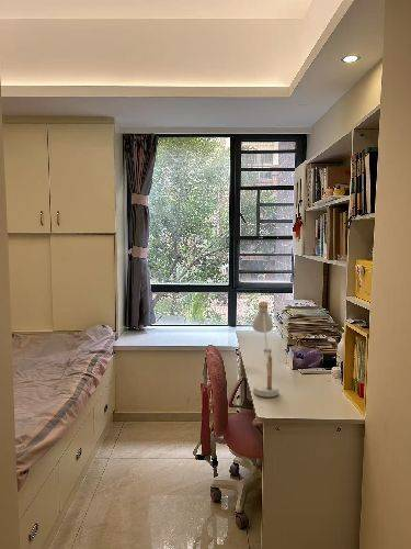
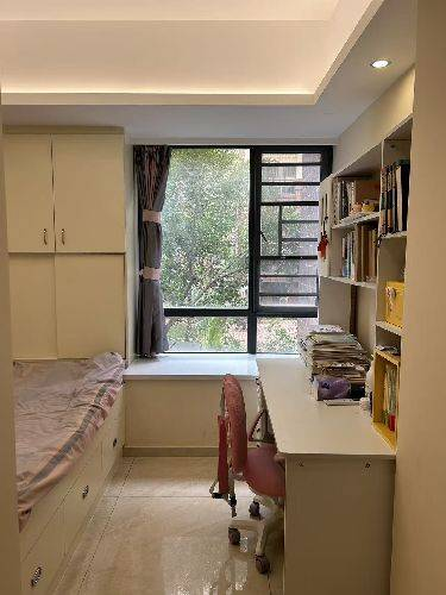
- desk lamp (265, 346)
